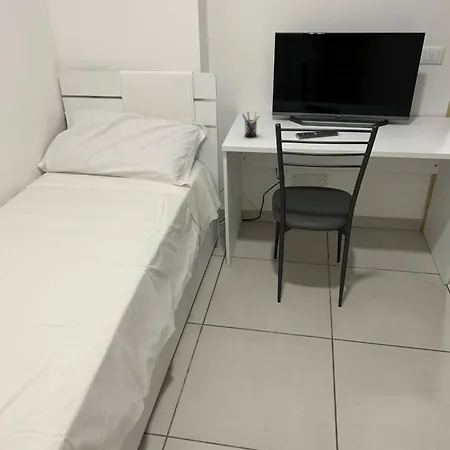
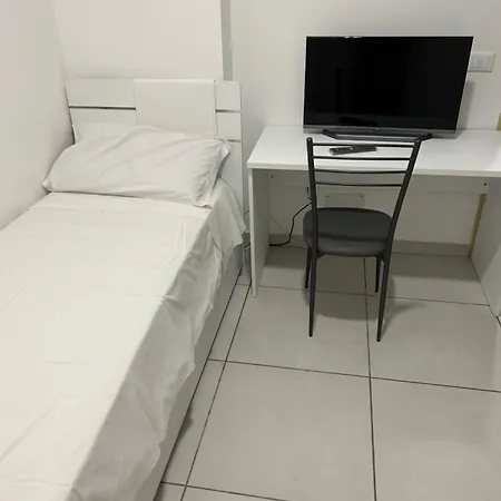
- pen holder (251, 123)
